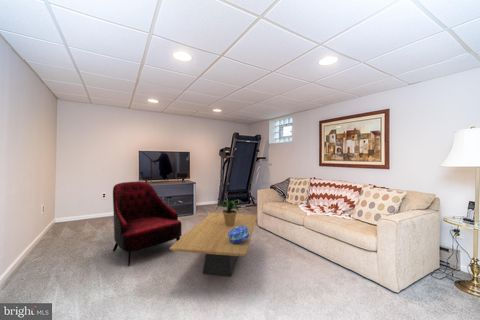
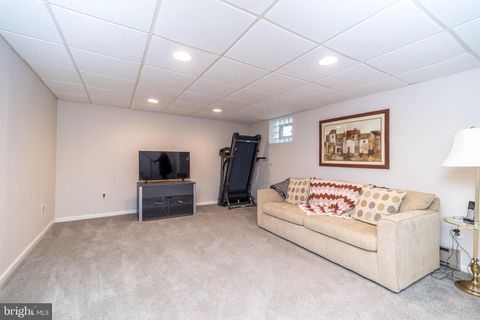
- coffee table (223, 244)
- armchair (143, 216)
- decorative box (238, 233)
- potted plant (230, 212)
